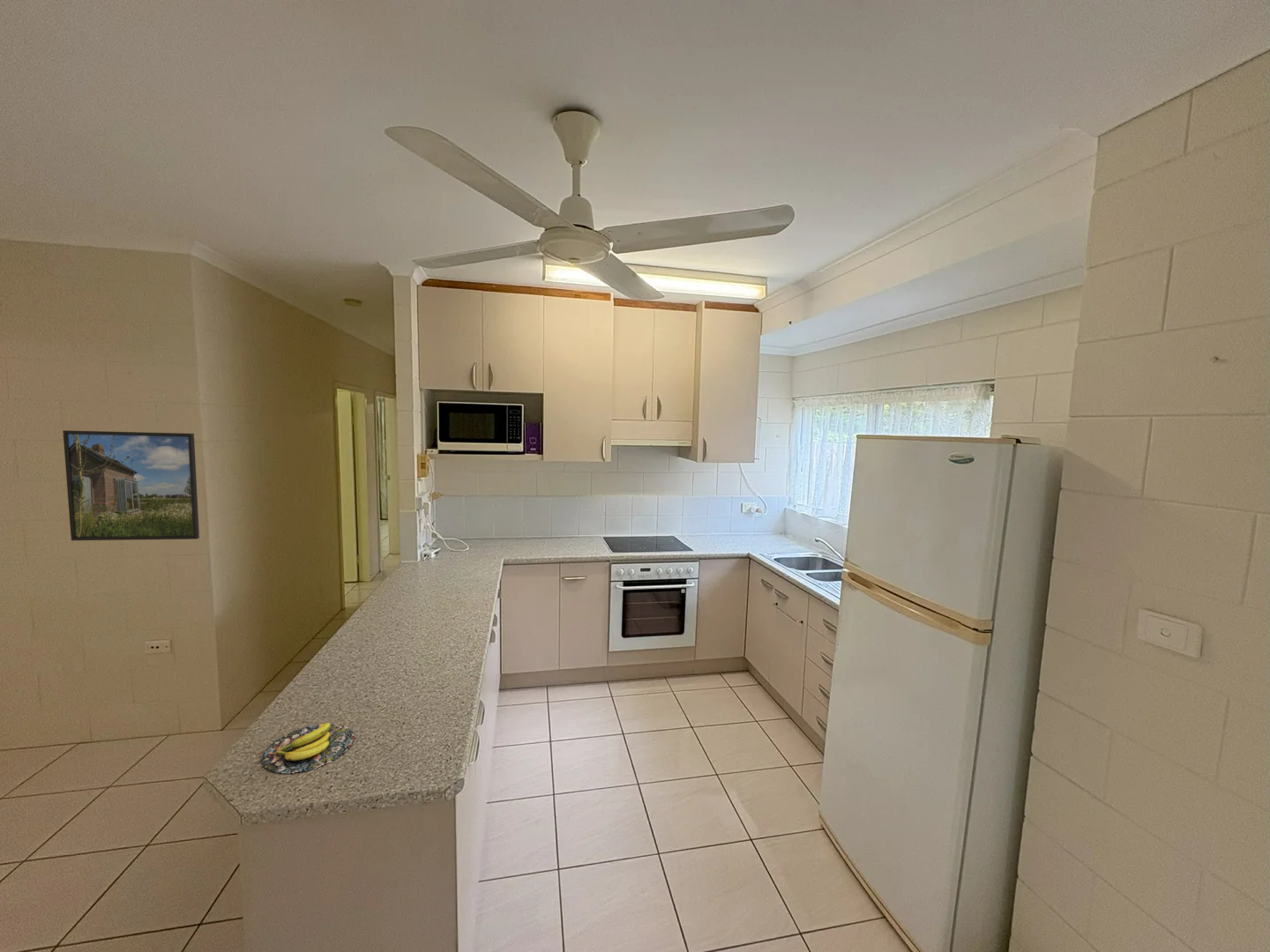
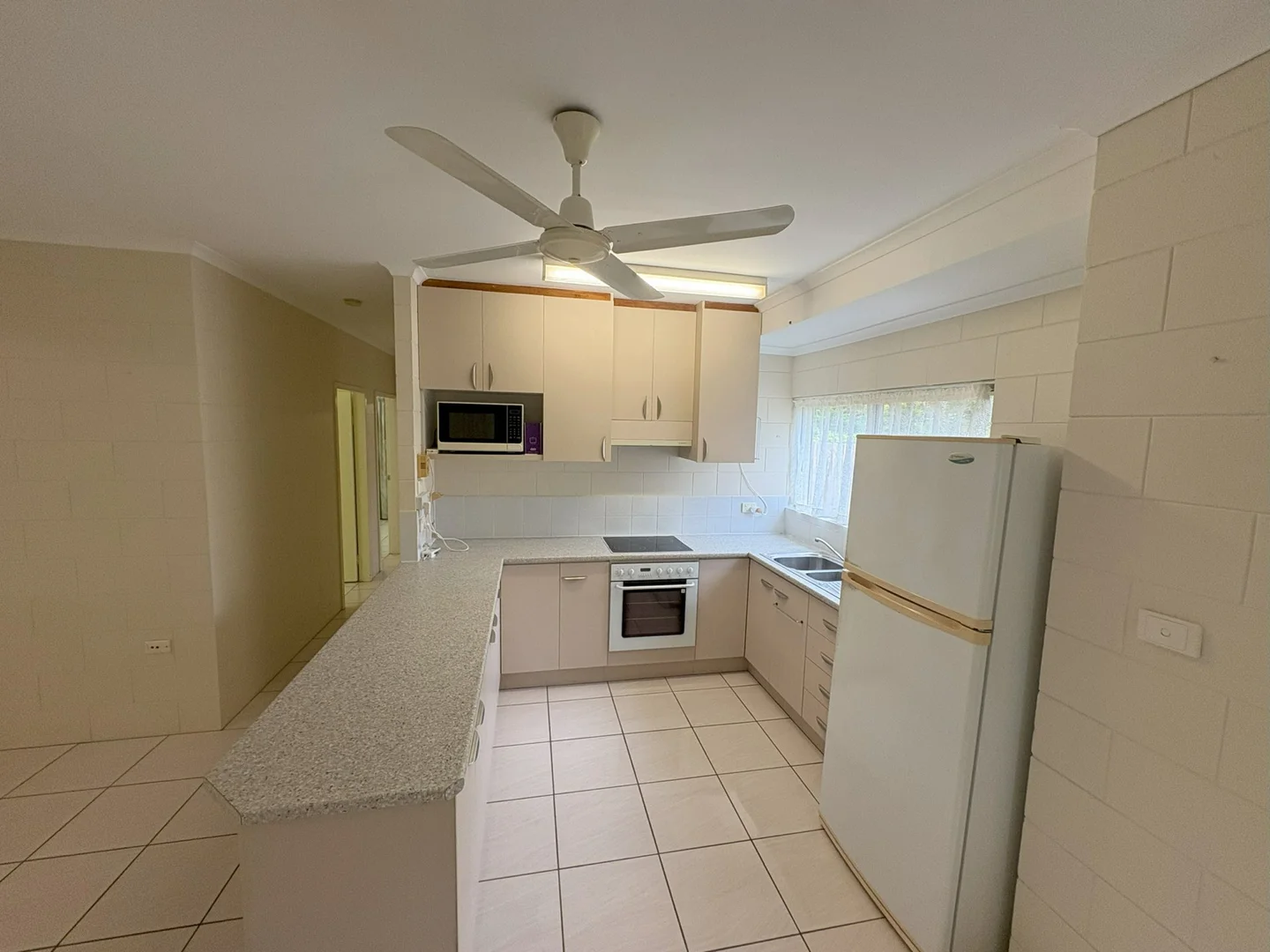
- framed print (133, 486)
- banana (310, 739)
